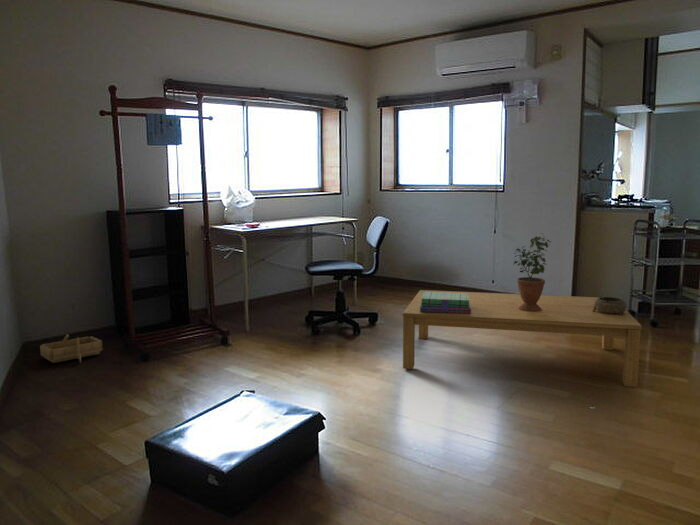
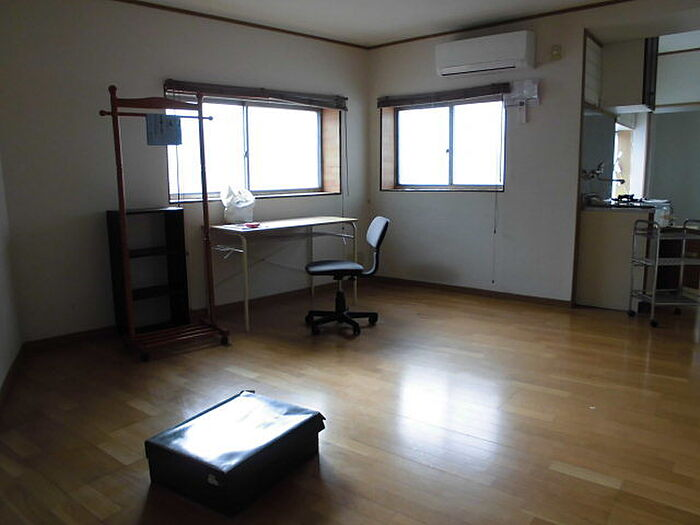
- stack of books (445, 302)
- coffee table (513, 329)
- decorative bowl (611, 305)
- wooden boat (71, 345)
- potted plant (532, 270)
